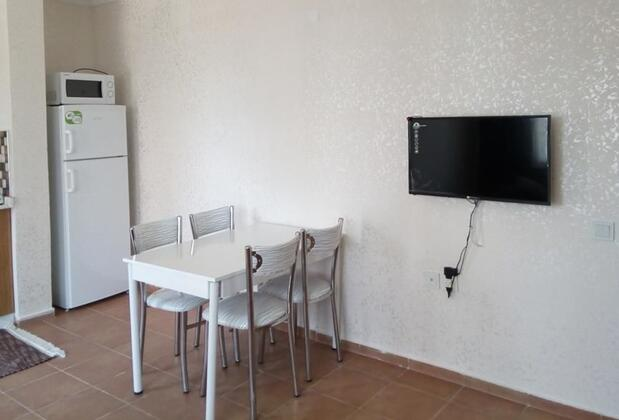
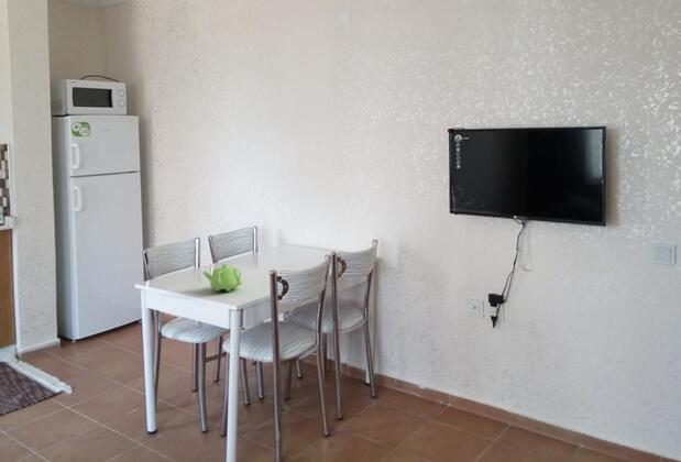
+ teapot (222, 276)
